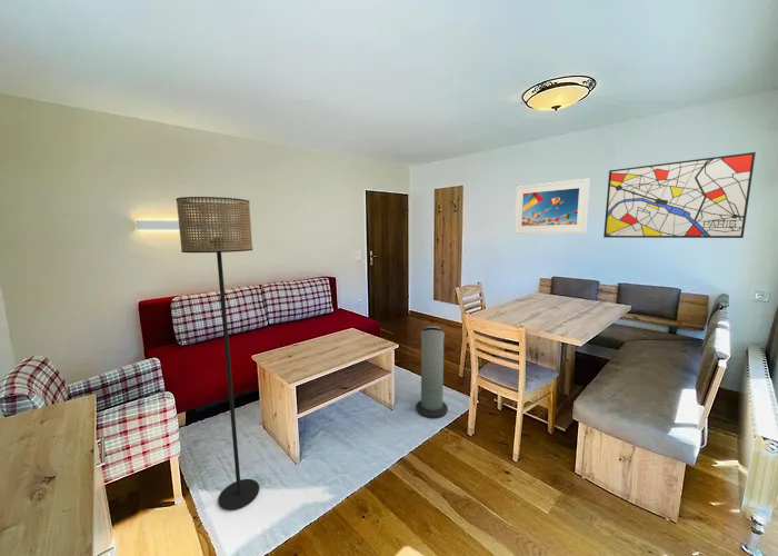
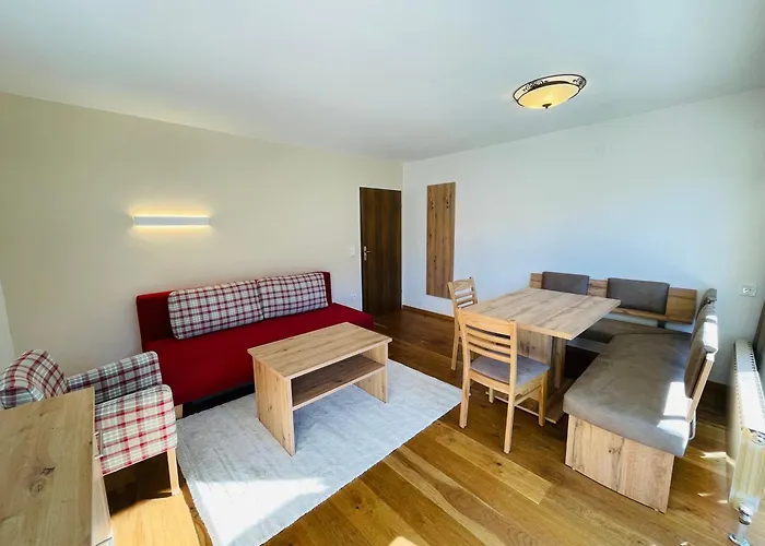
- floor lamp (228, 357)
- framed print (548, 208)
- air purifier (431, 367)
- wall art (669, 200)
